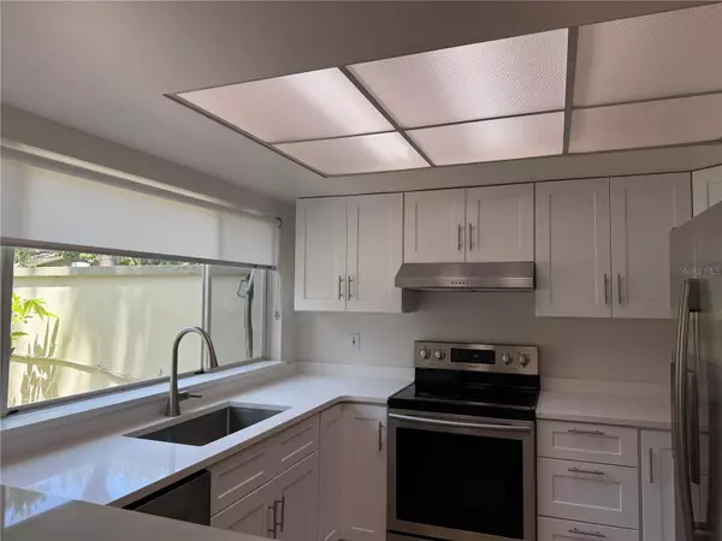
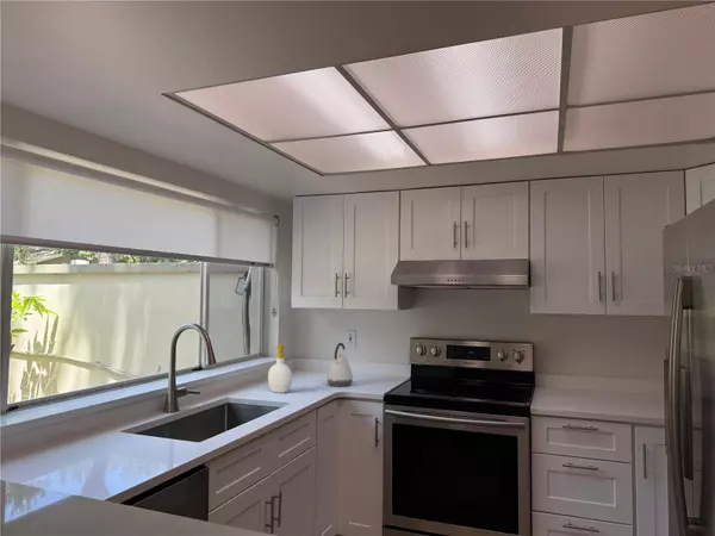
+ soap bottle (279, 368)
+ kettle (340, 363)
